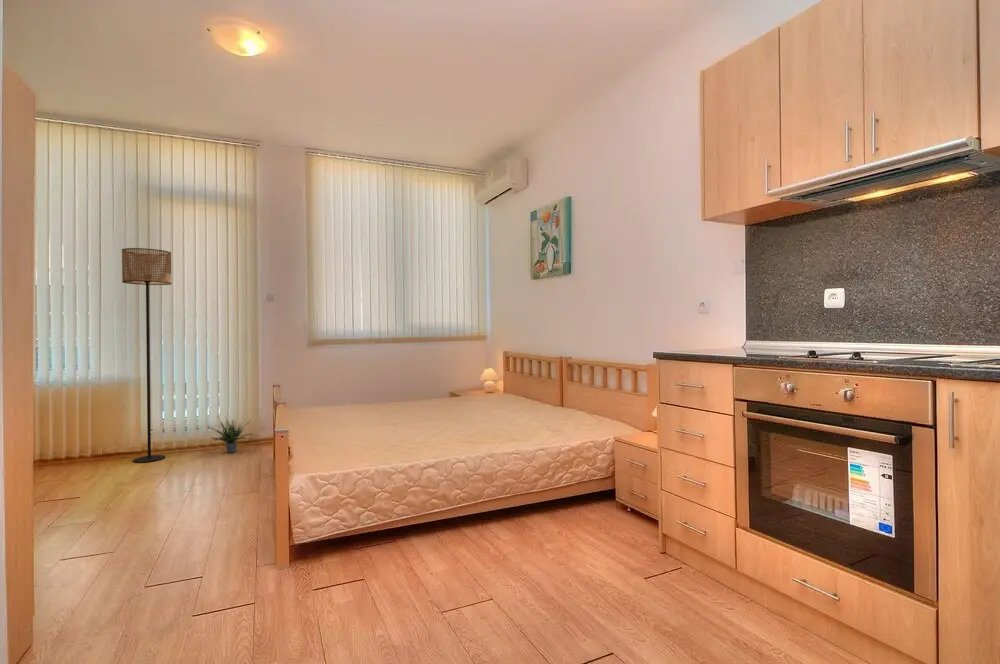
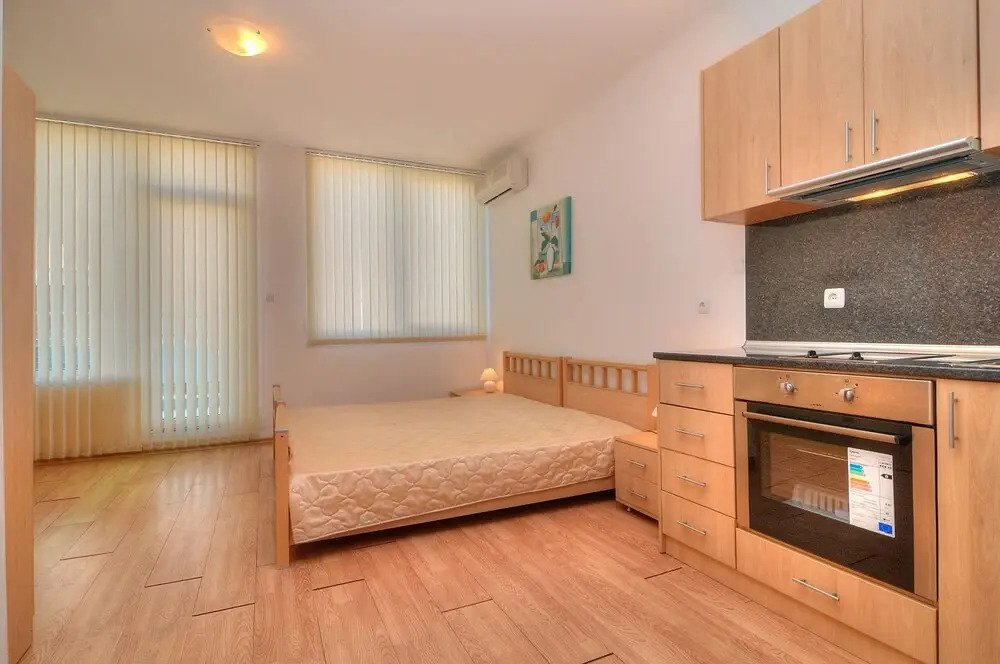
- potted plant (231, 431)
- floor lamp (148, 355)
